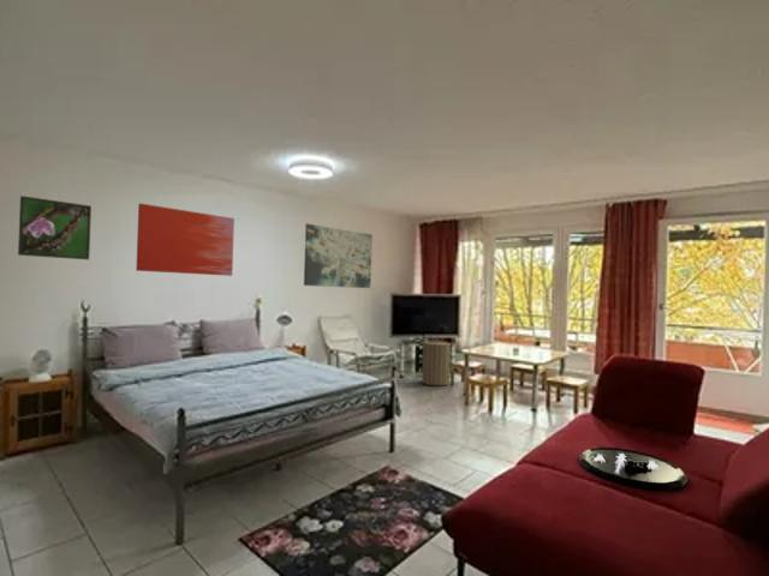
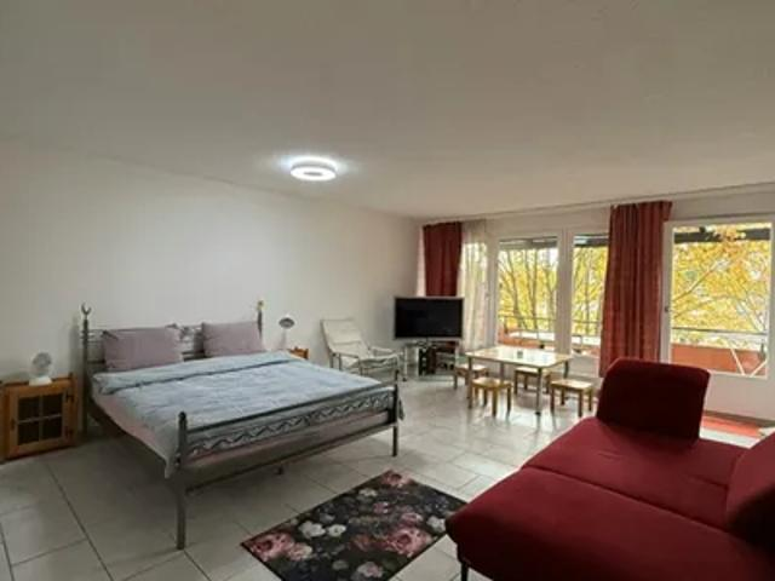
- wall art (189, 242)
- wall art (340, 258)
- decorative tray (630, 456)
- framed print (55, 229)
- laundry hamper (436, 359)
